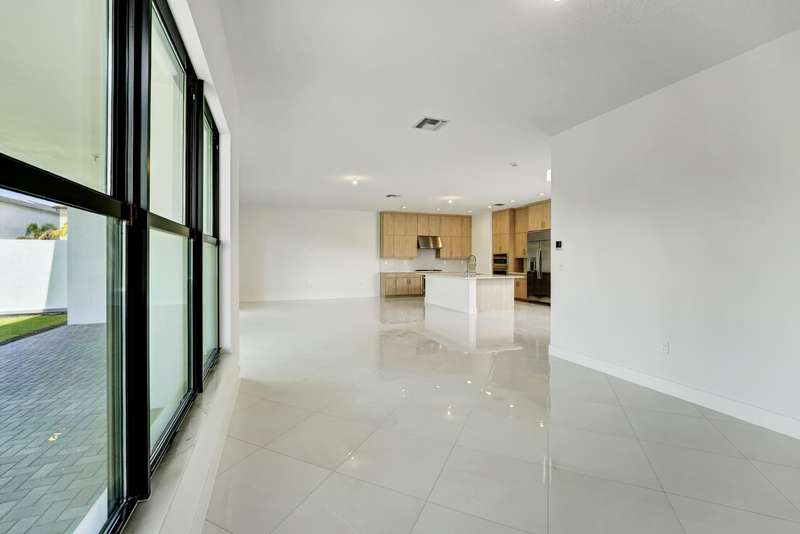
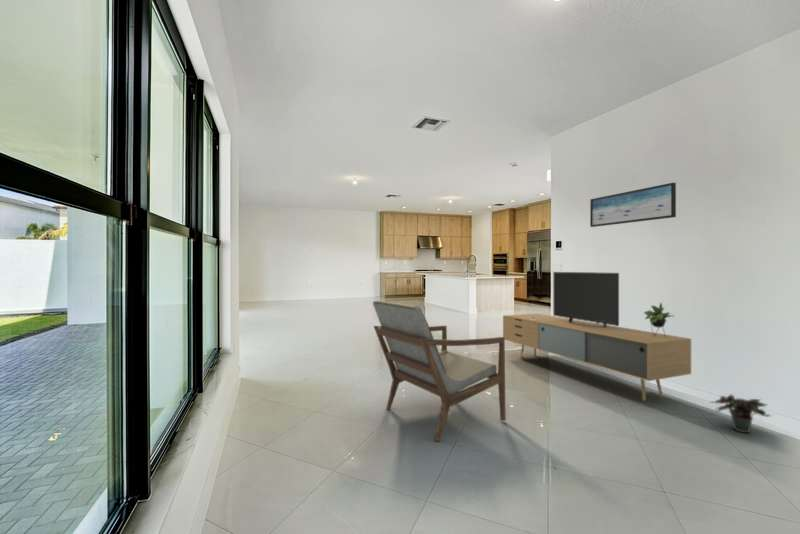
+ media console (580, 323)
+ armchair (435, 358)
+ wall art (628, 207)
+ potted plant (740, 414)
